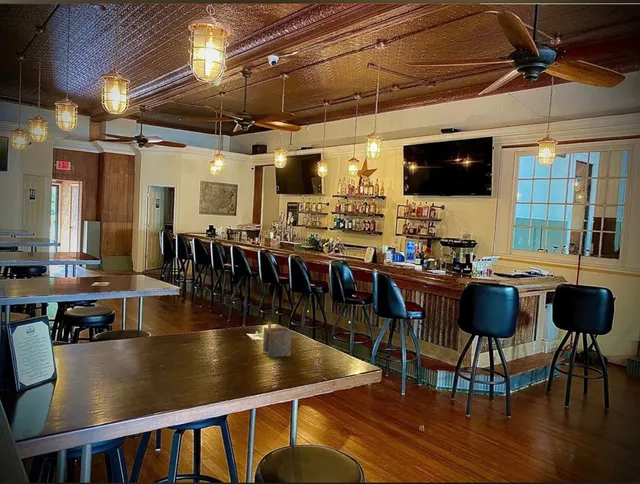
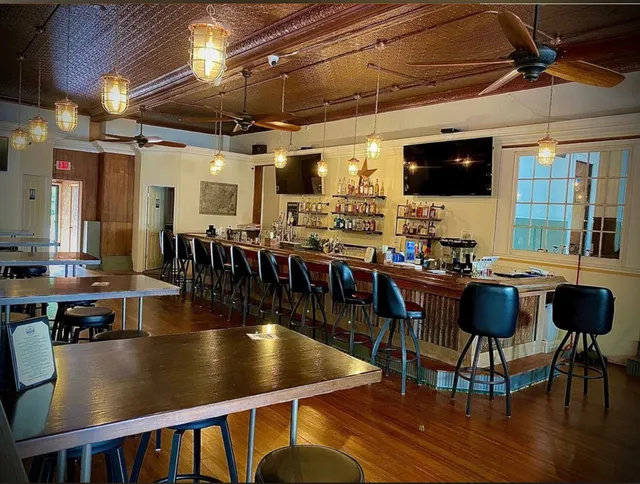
- napkin holder (277, 337)
